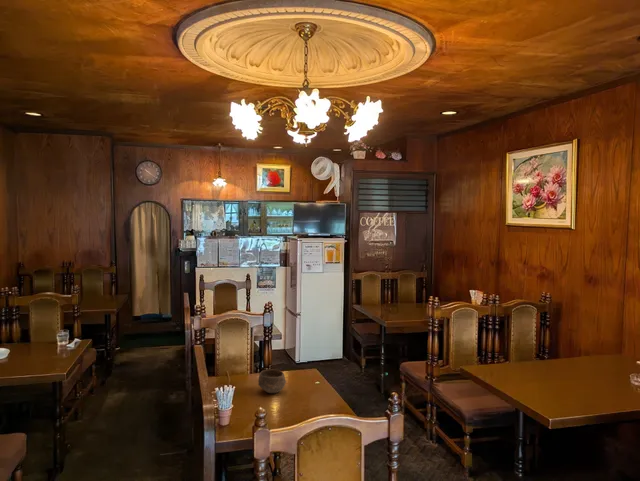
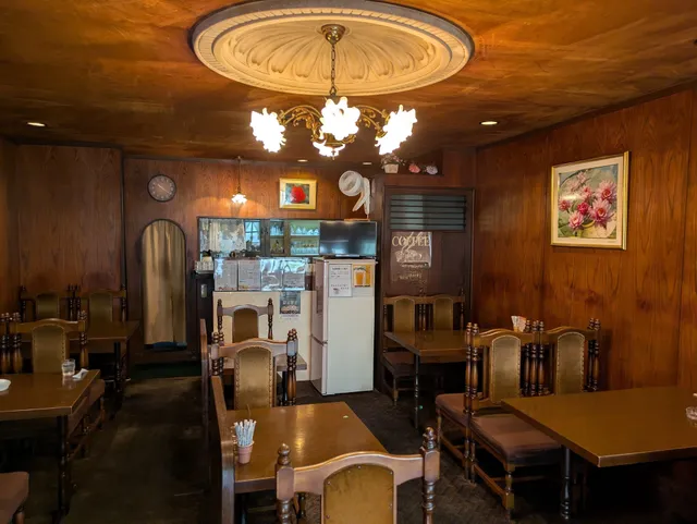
- bowl (271, 381)
